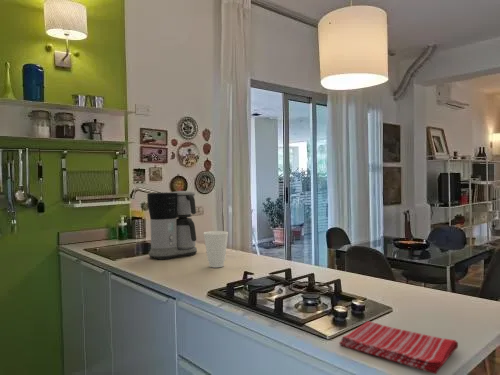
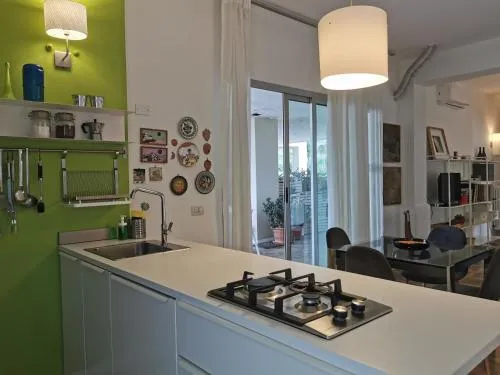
- dish towel (398, 342)
- cup (216, 249)
- coffee maker (174, 223)
